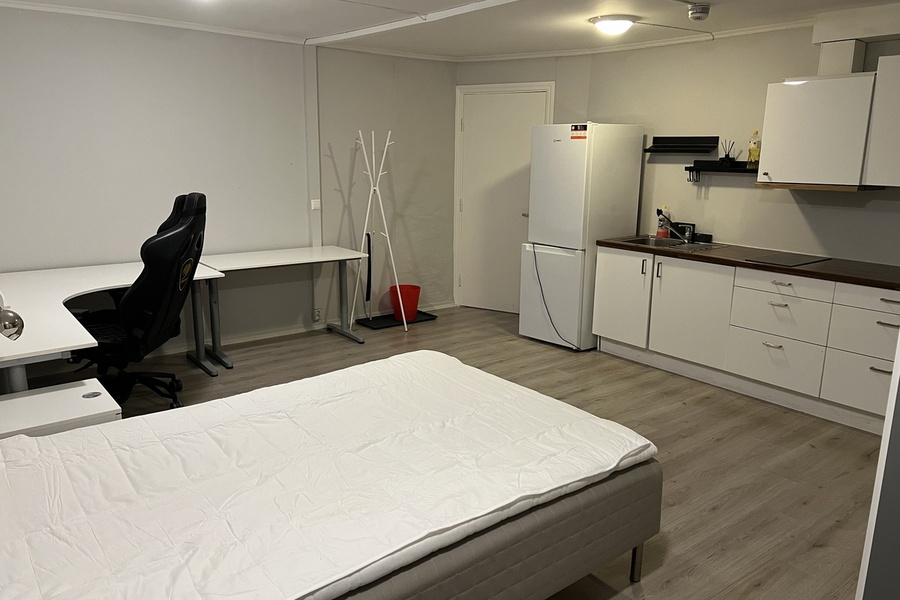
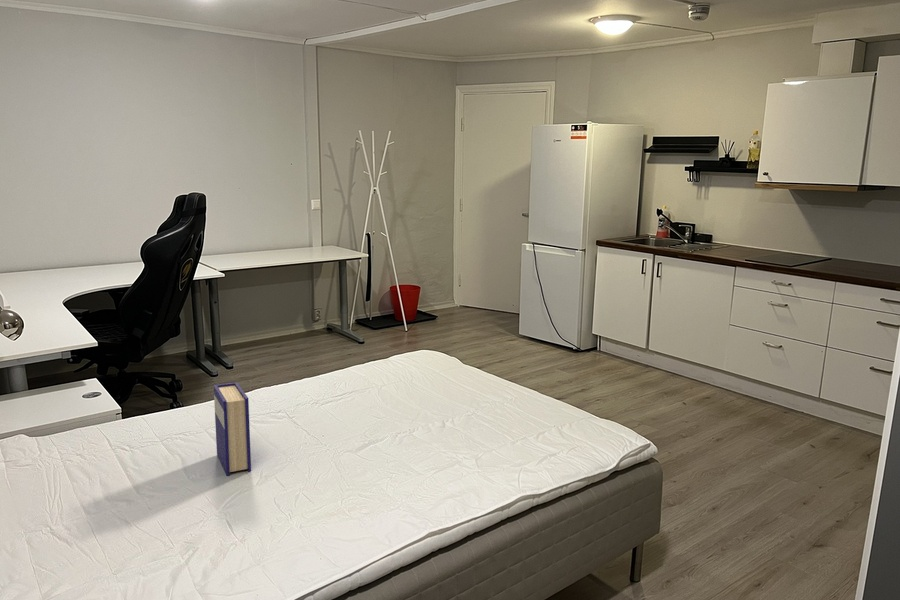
+ hardback book (232, 427)
